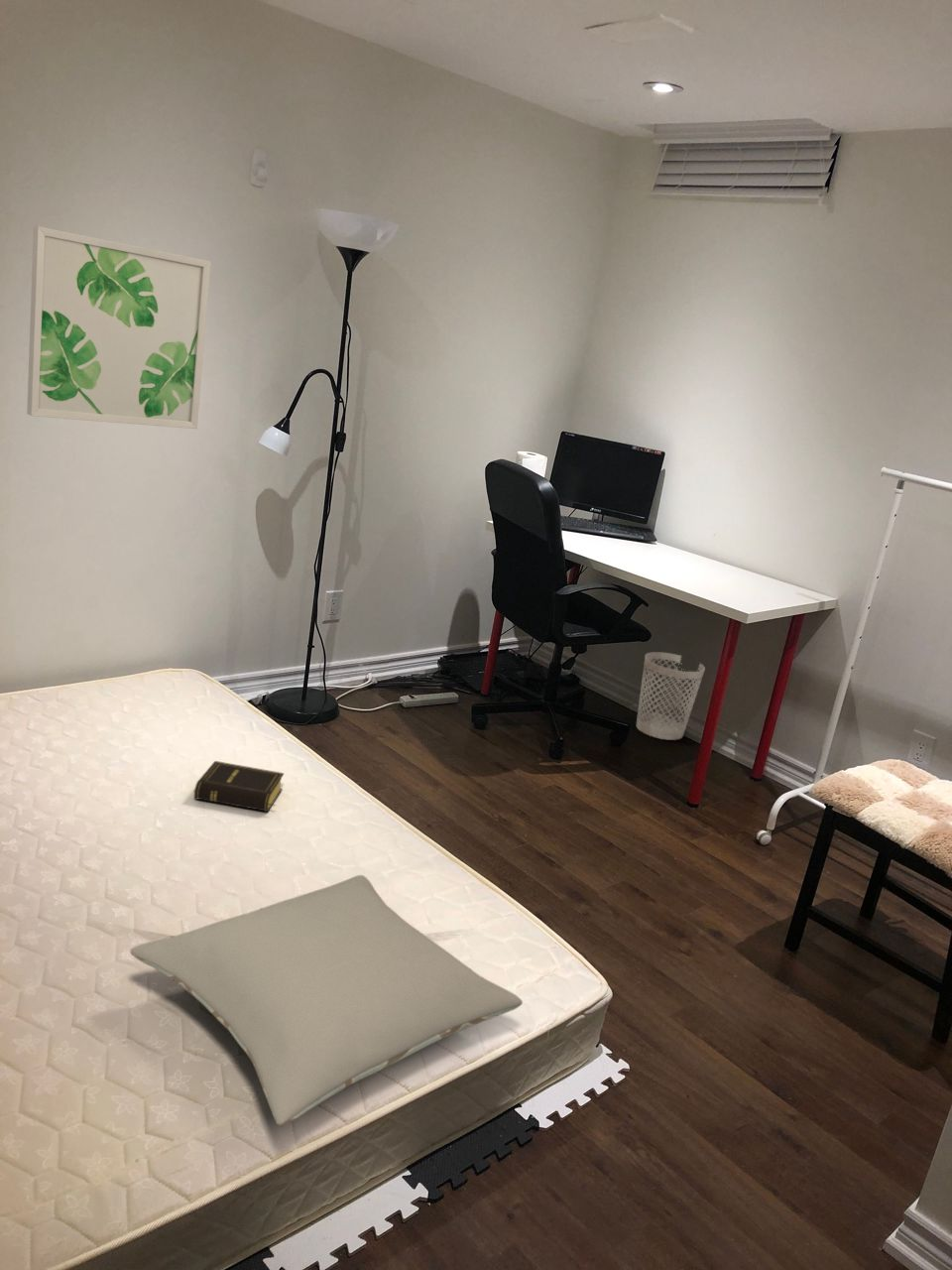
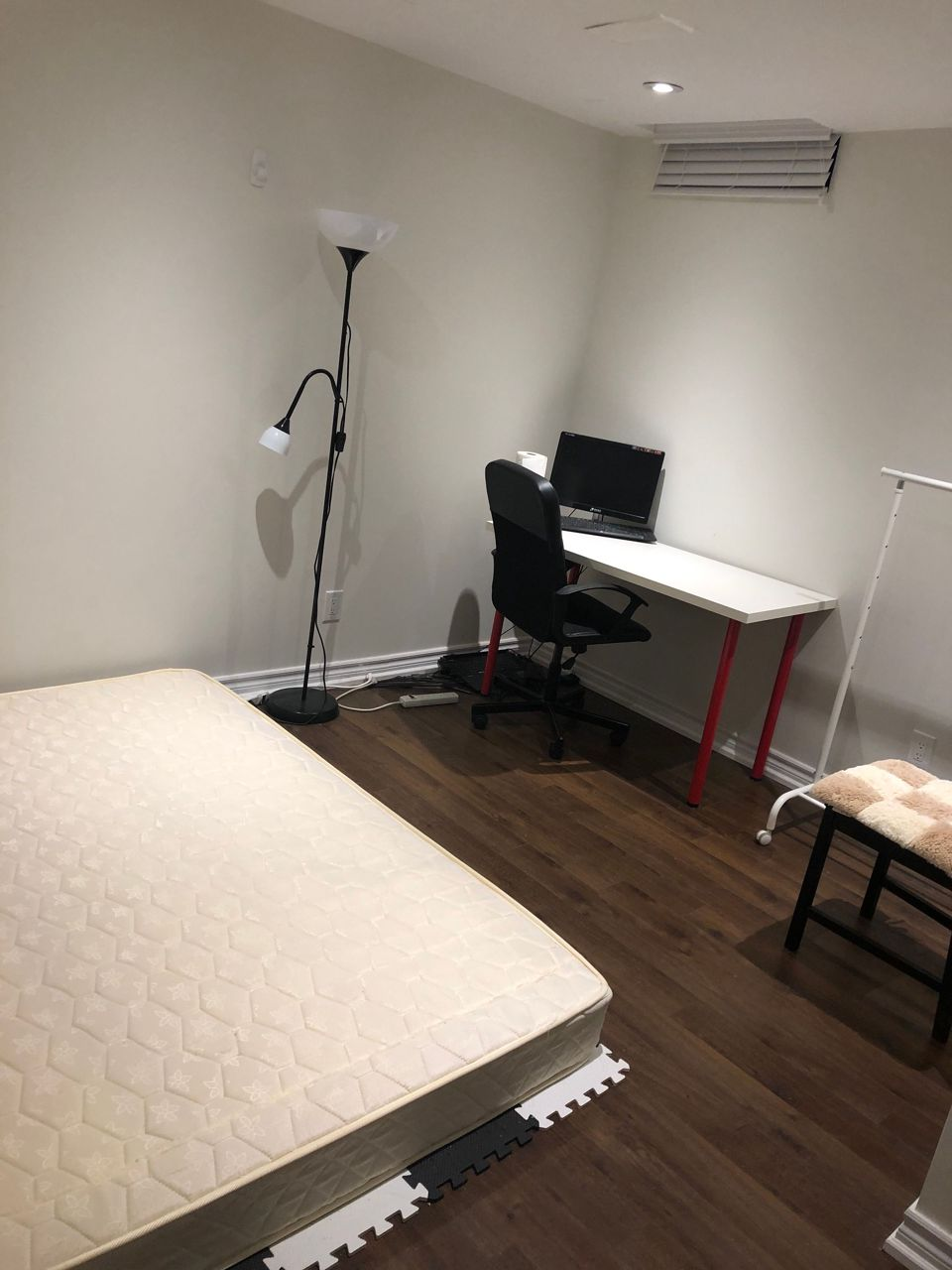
- wastebasket (666, 697)
- wall art (121, 335)
- book (243, 787)
- pillow (329, 976)
